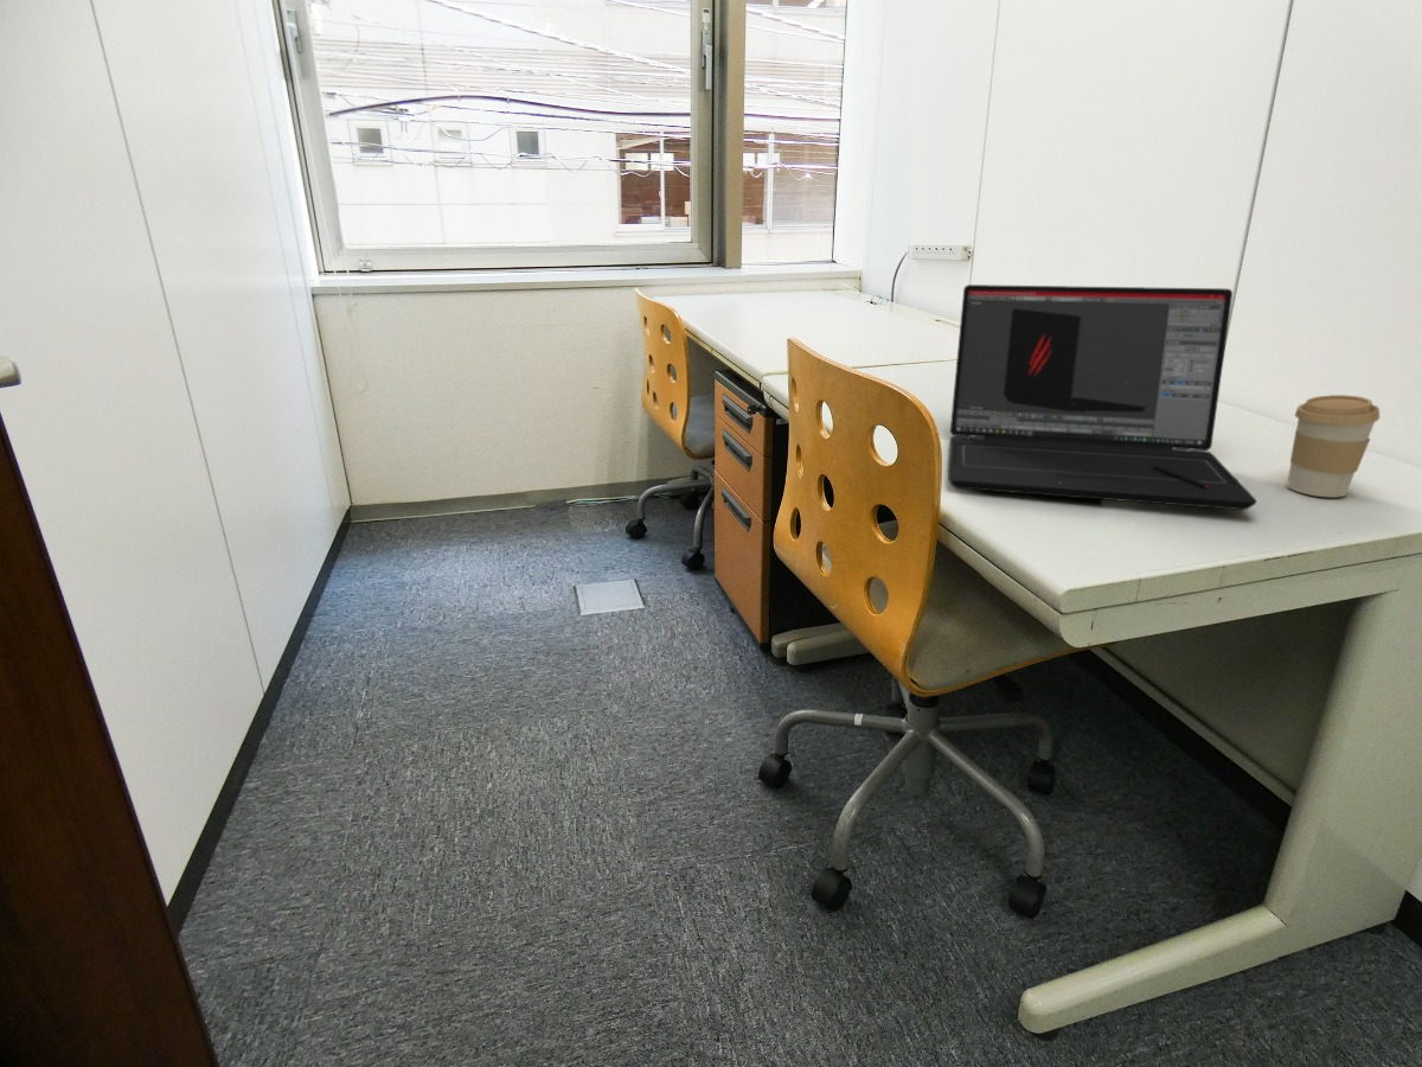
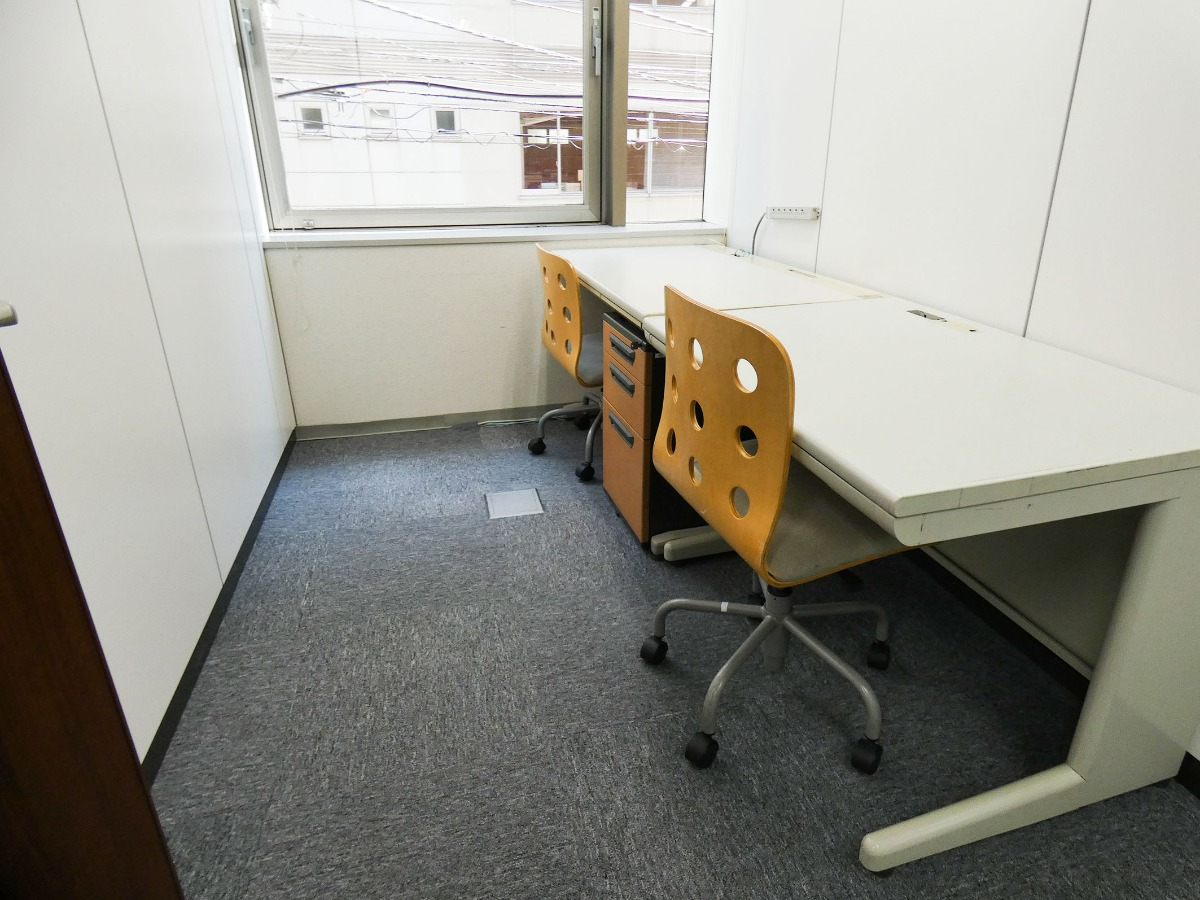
- coffee cup (1328, 445)
- laptop (1094, 385)
